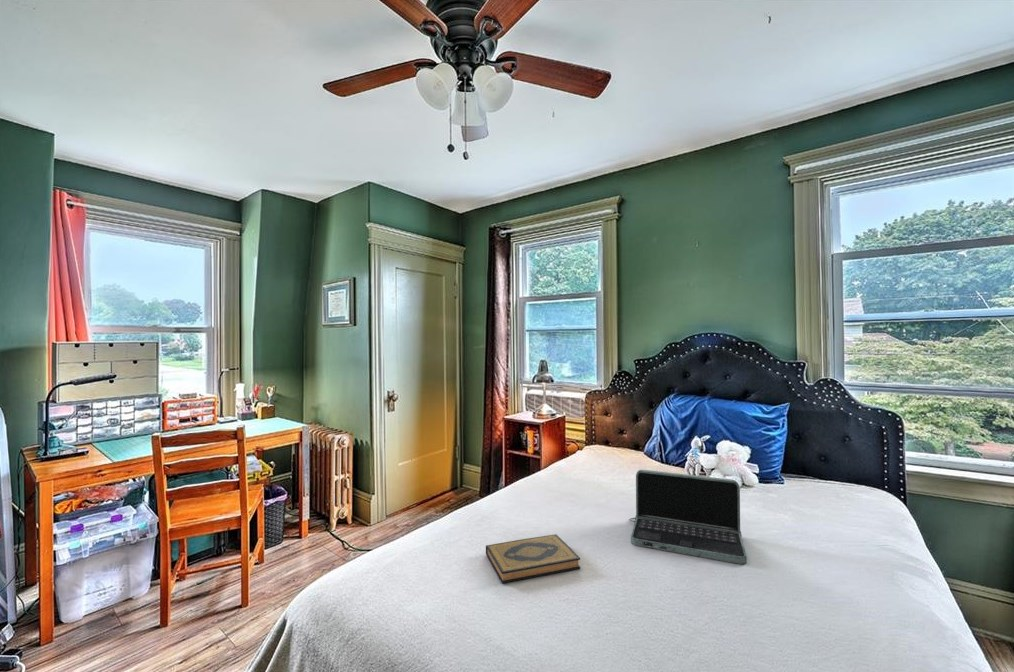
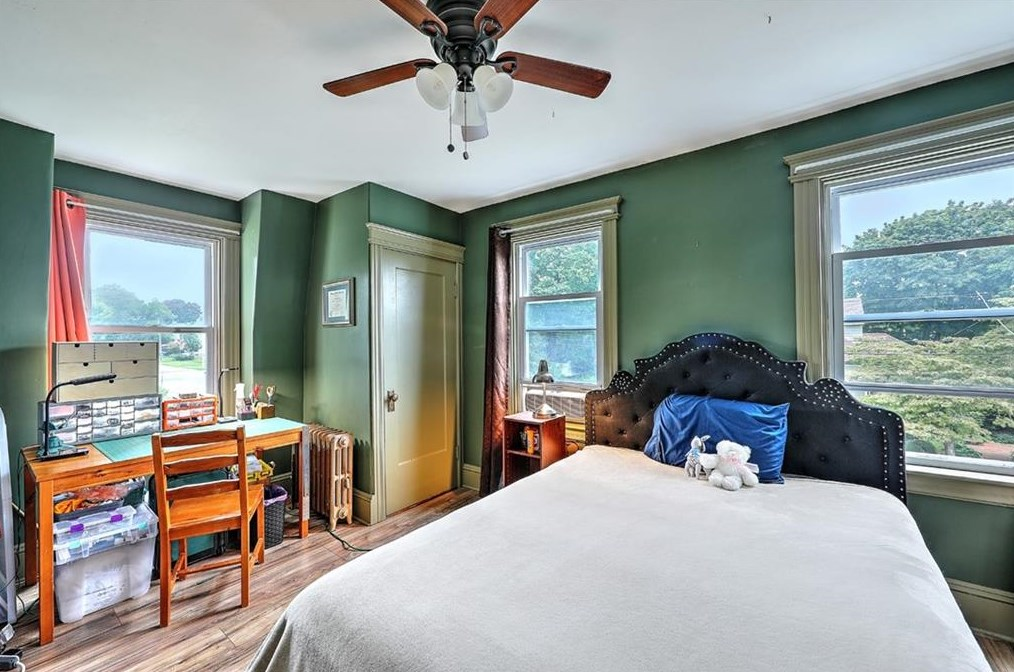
- laptop (682, 509)
- hardback book (531, 556)
